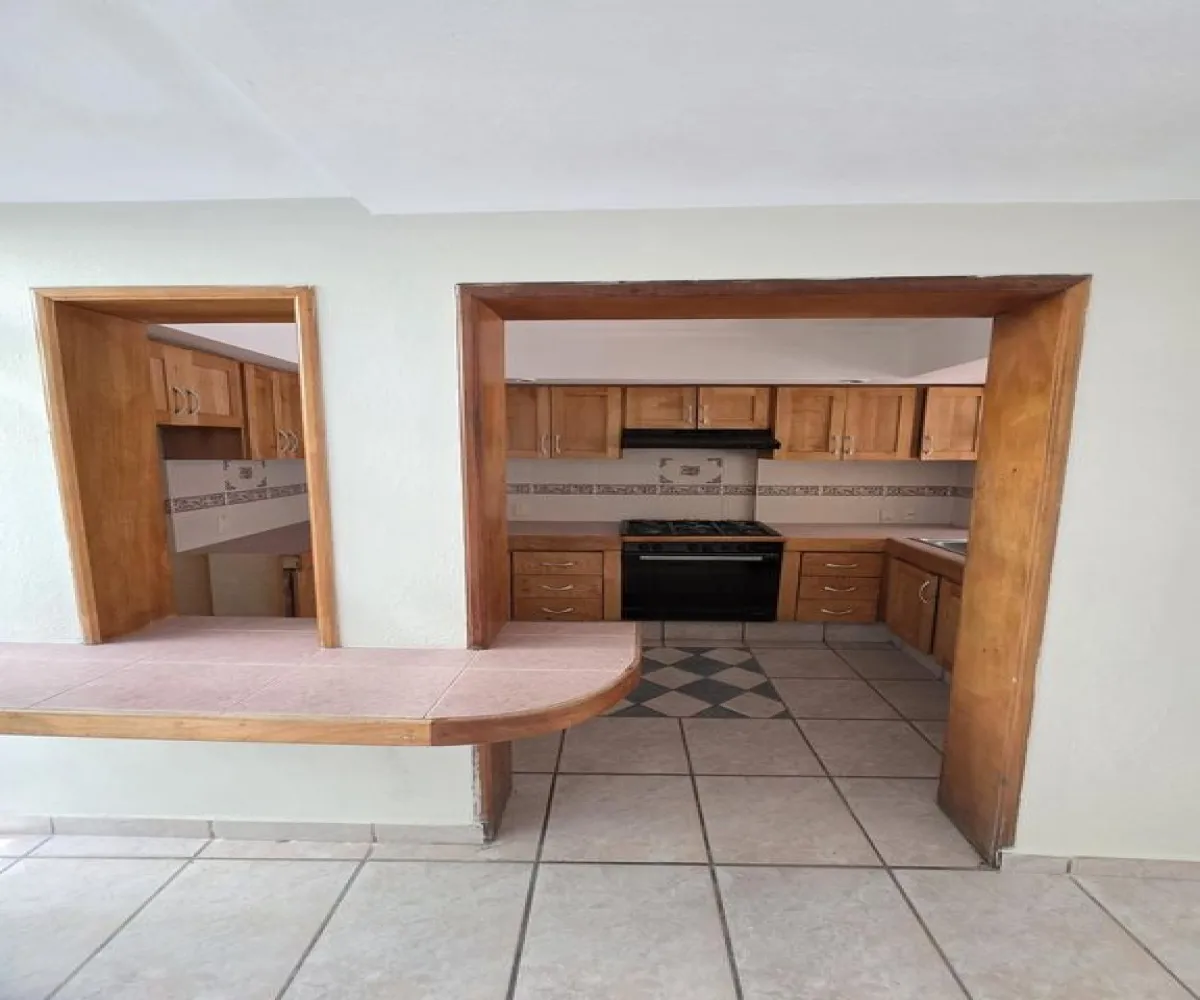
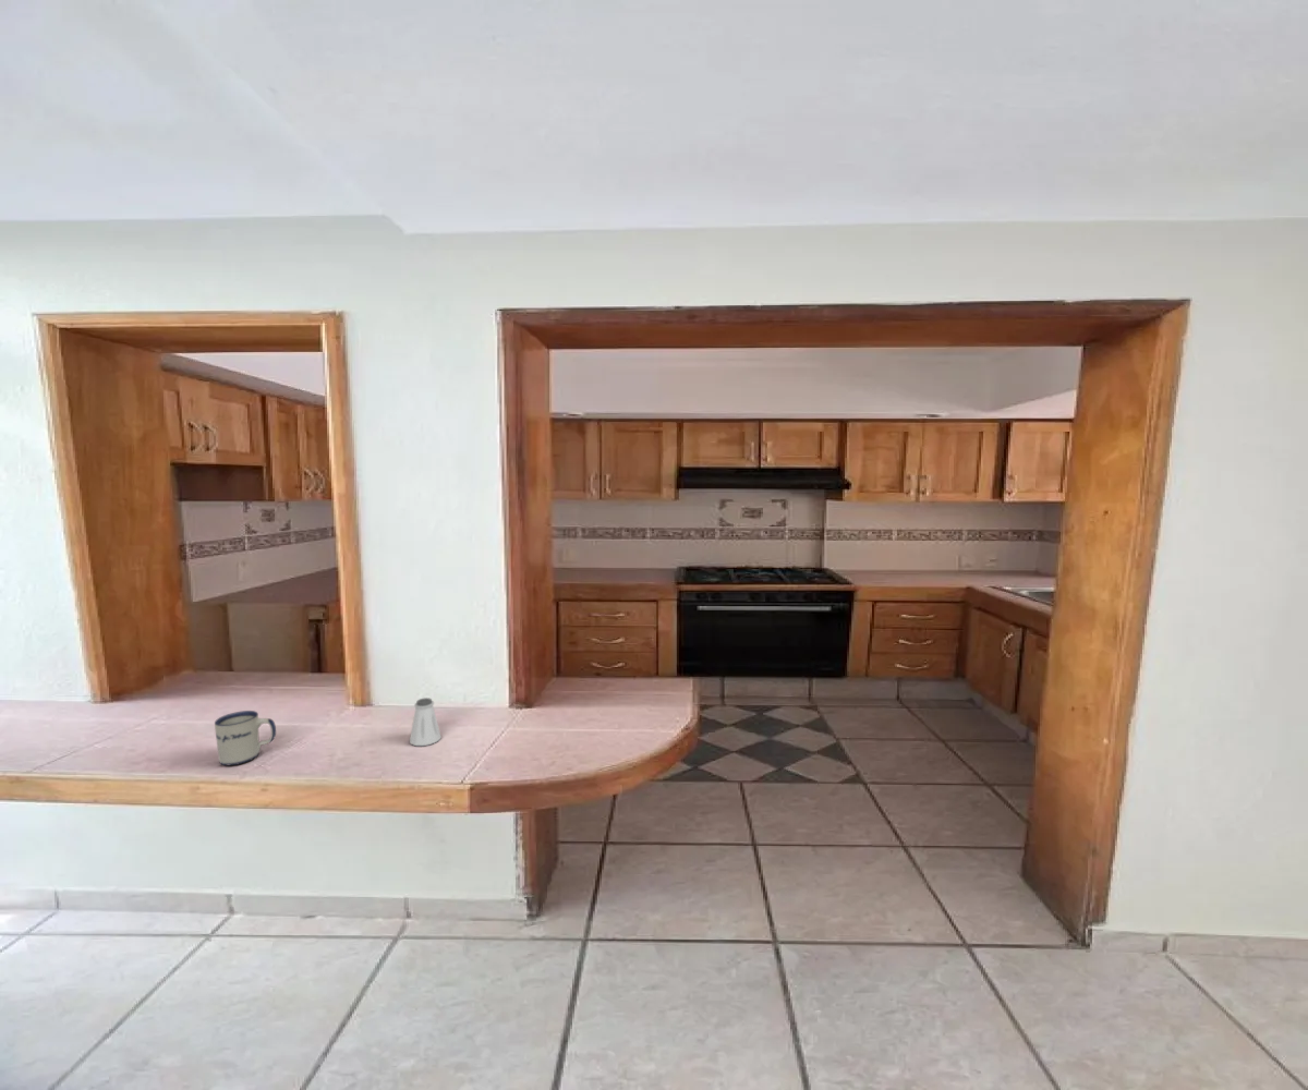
+ saltshaker (424, 719)
+ mug (246, 737)
